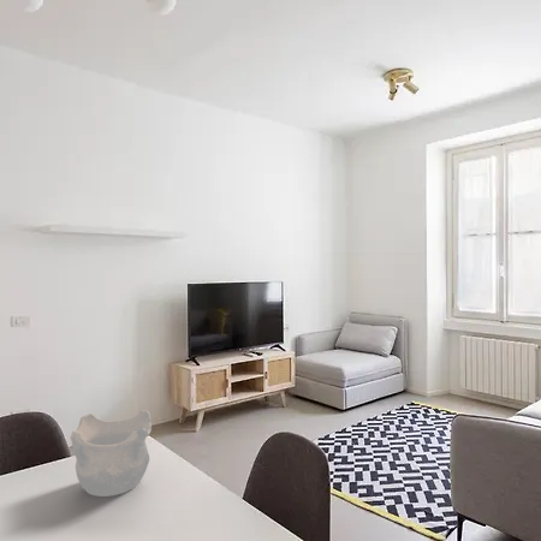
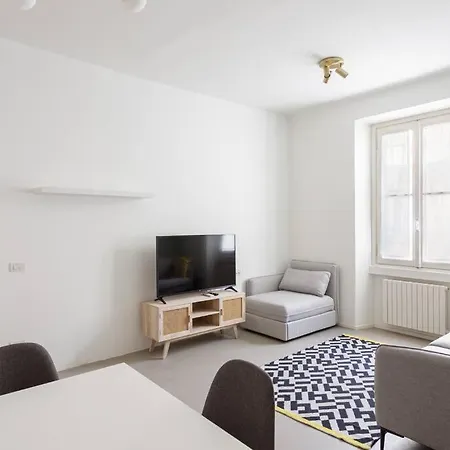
- decorative bowl (112, 451)
